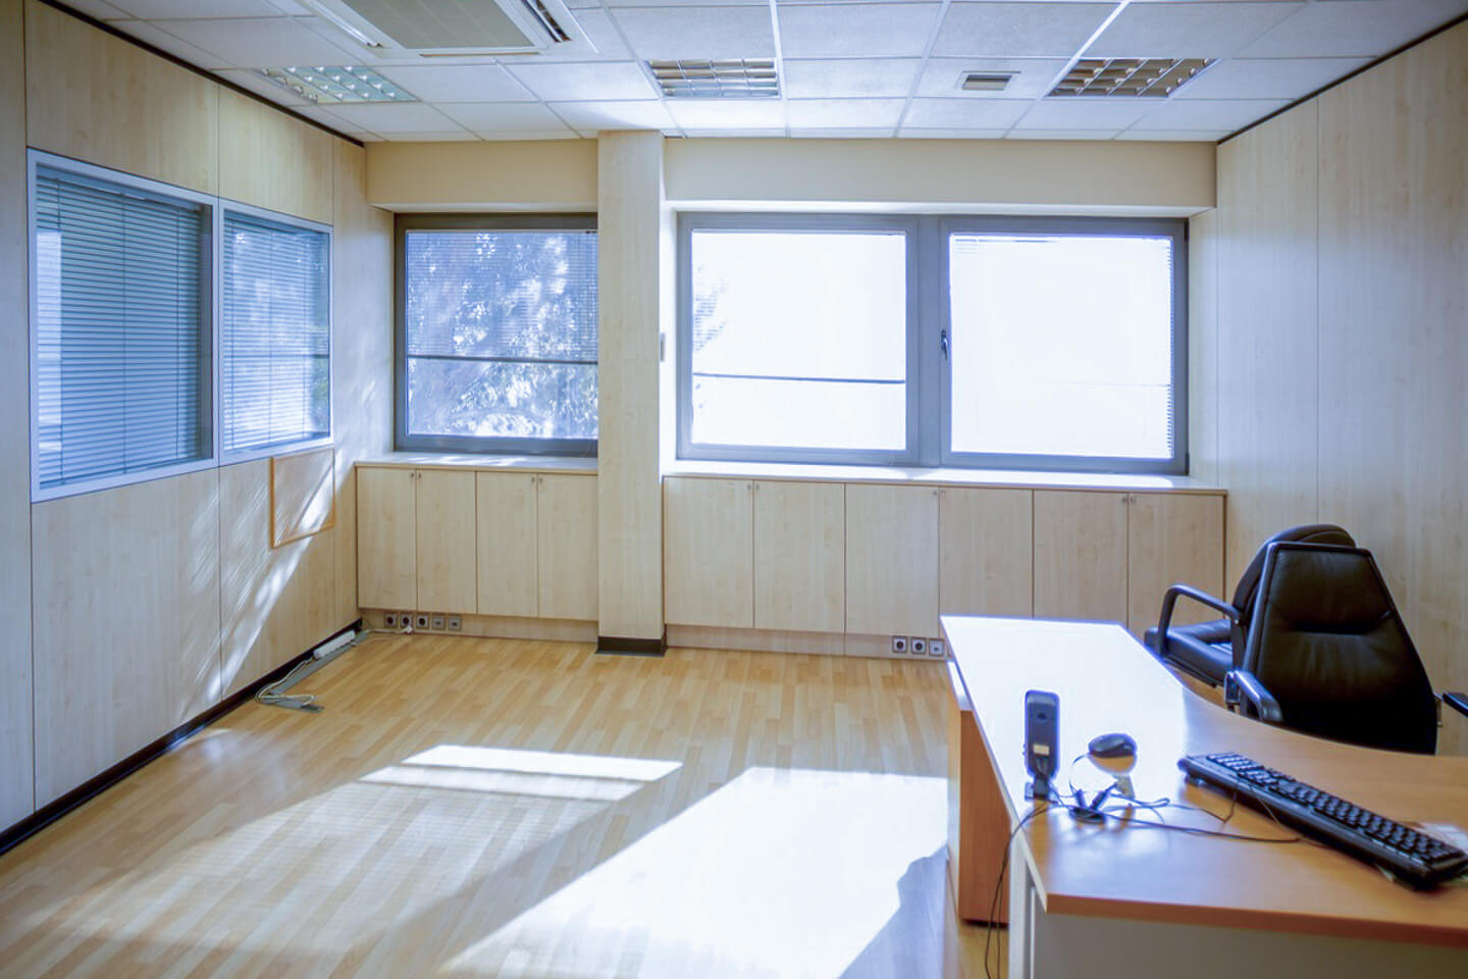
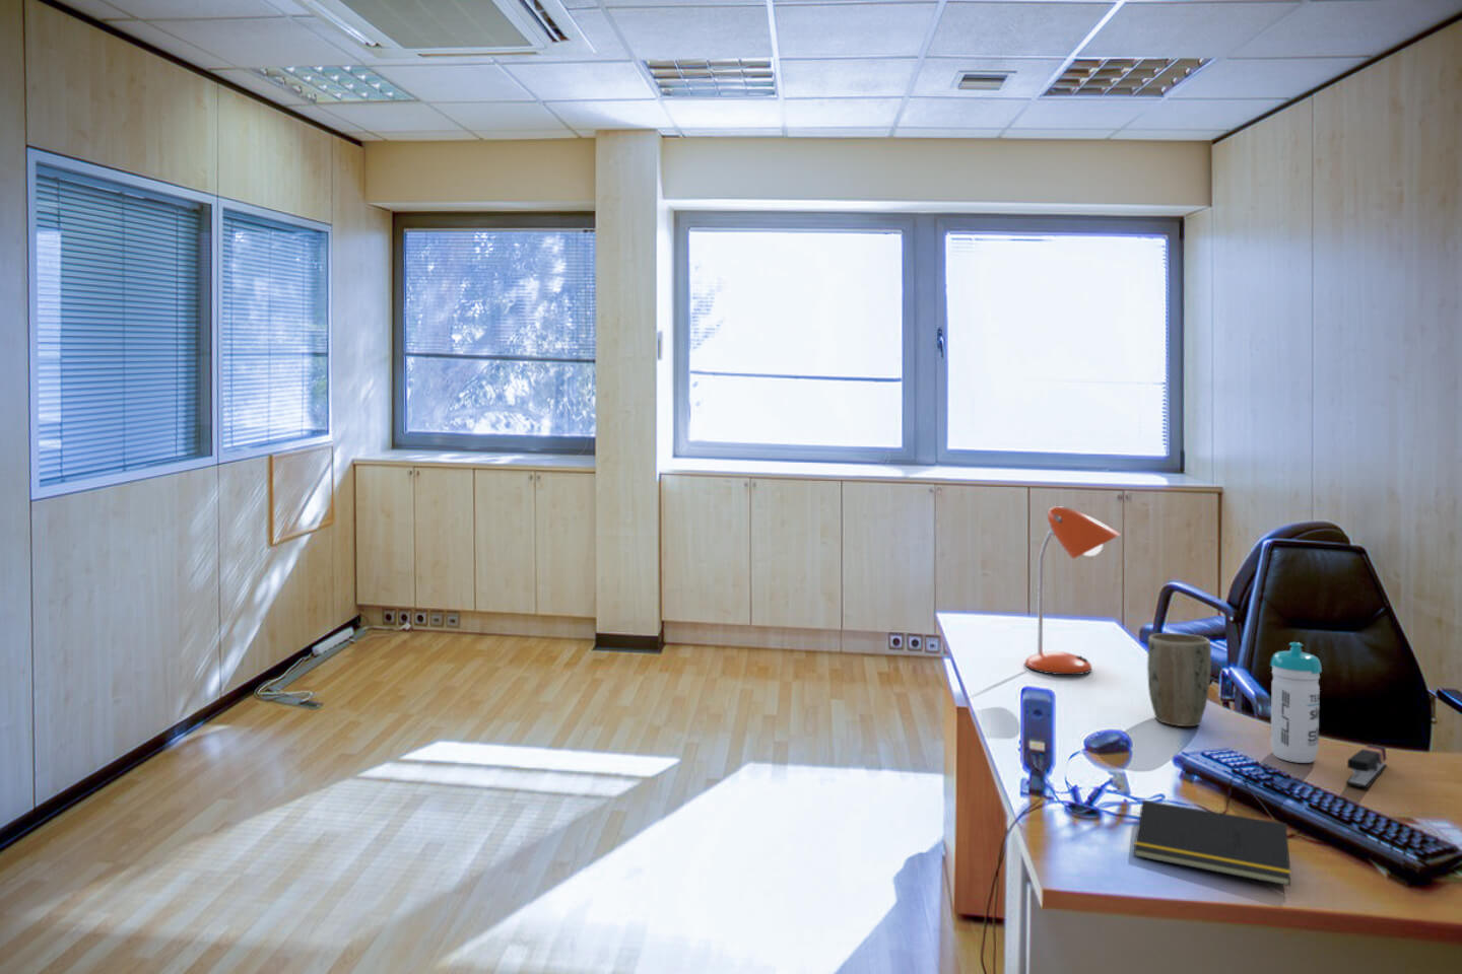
+ notepad (1211, 839)
+ plant pot (1179, 678)
+ desk lamp (1073, 558)
+ stapler (1366, 763)
+ water bottle (1294, 700)
